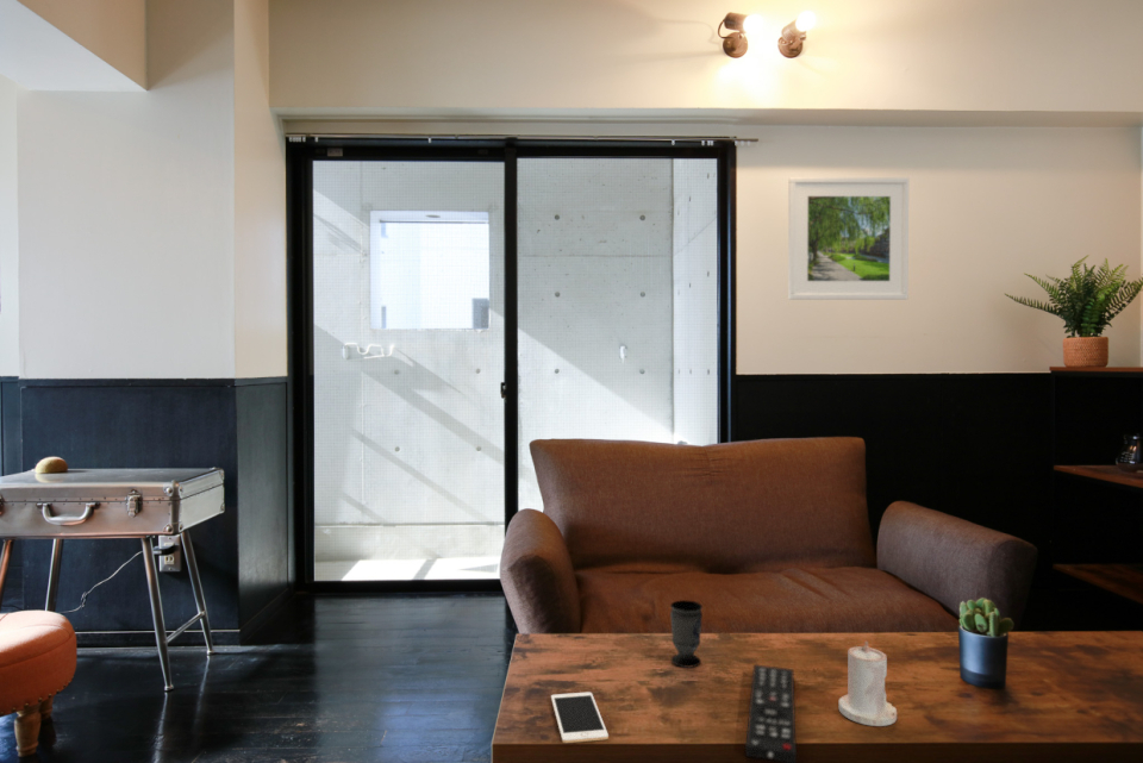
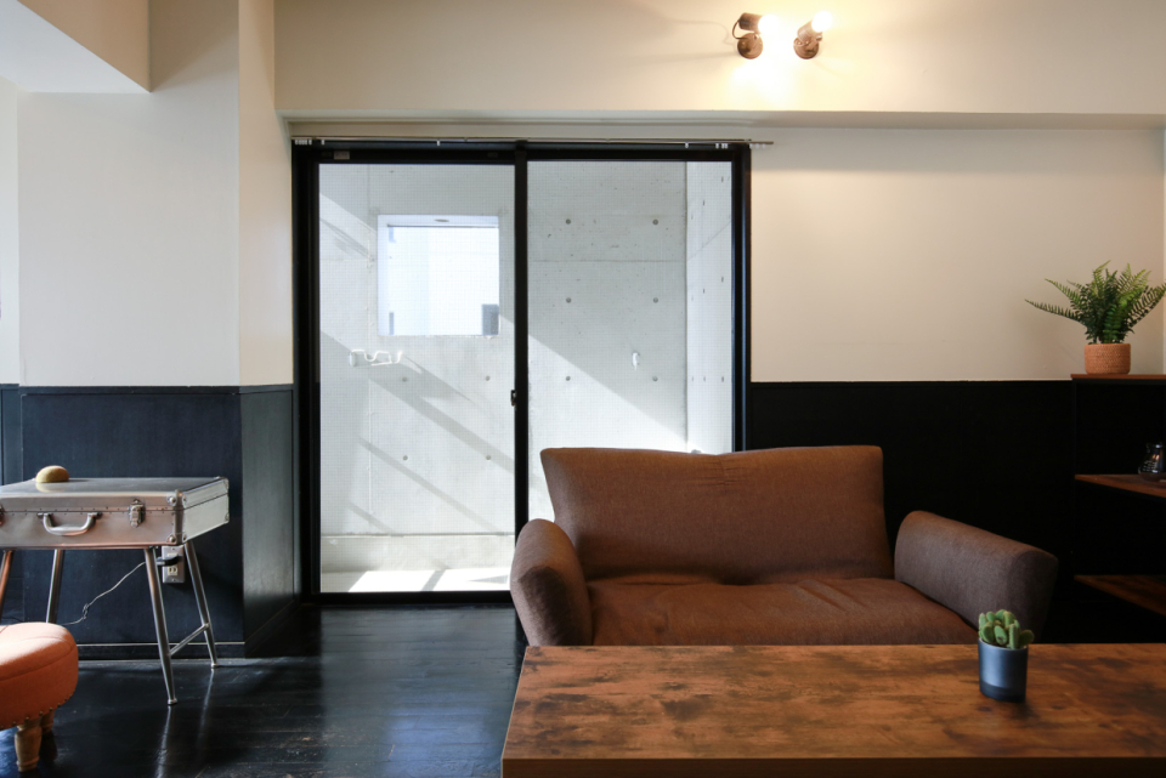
- cell phone (577, 715)
- remote control (772, 706)
- candle (867, 678)
- cup (686, 633)
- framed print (848, 238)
